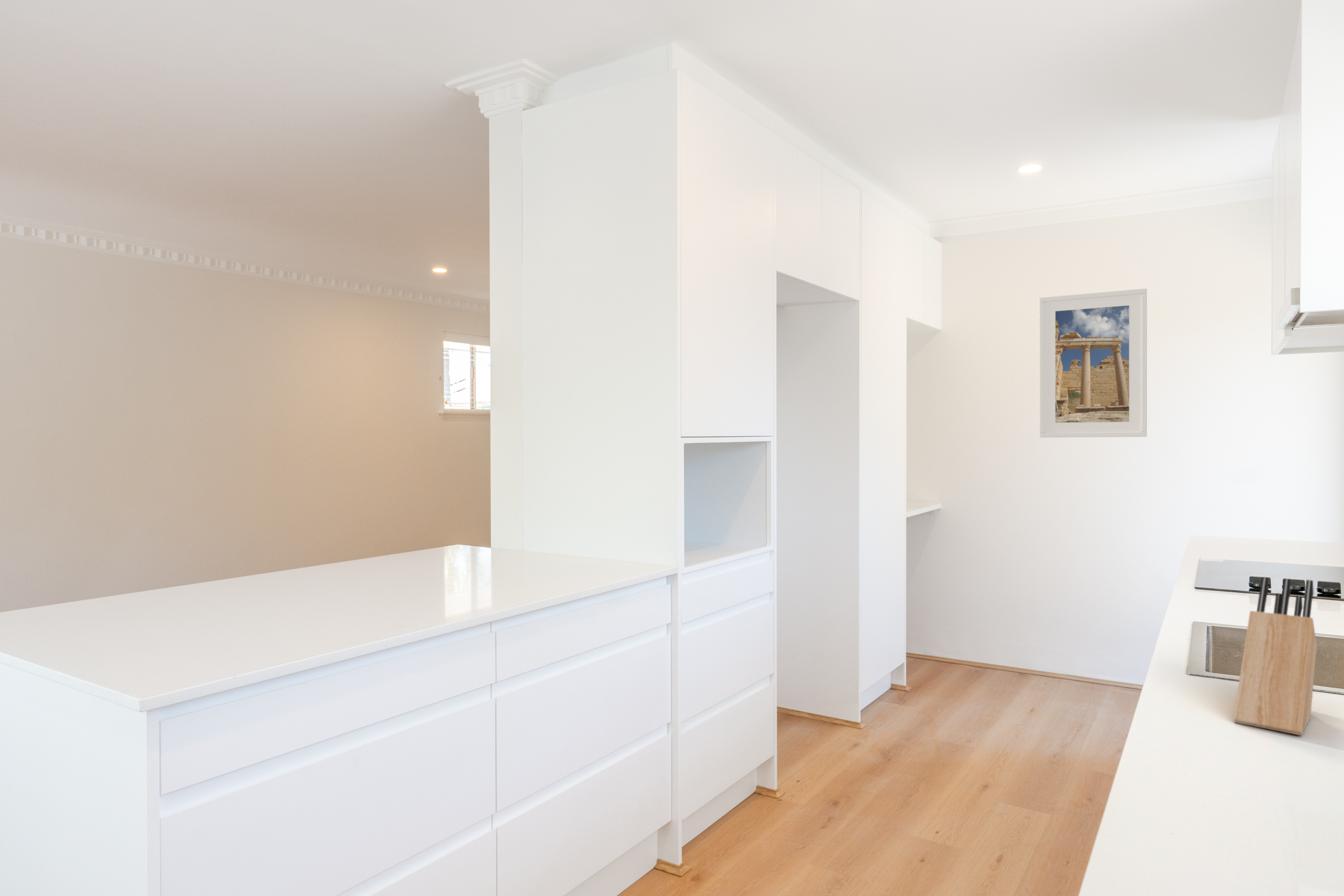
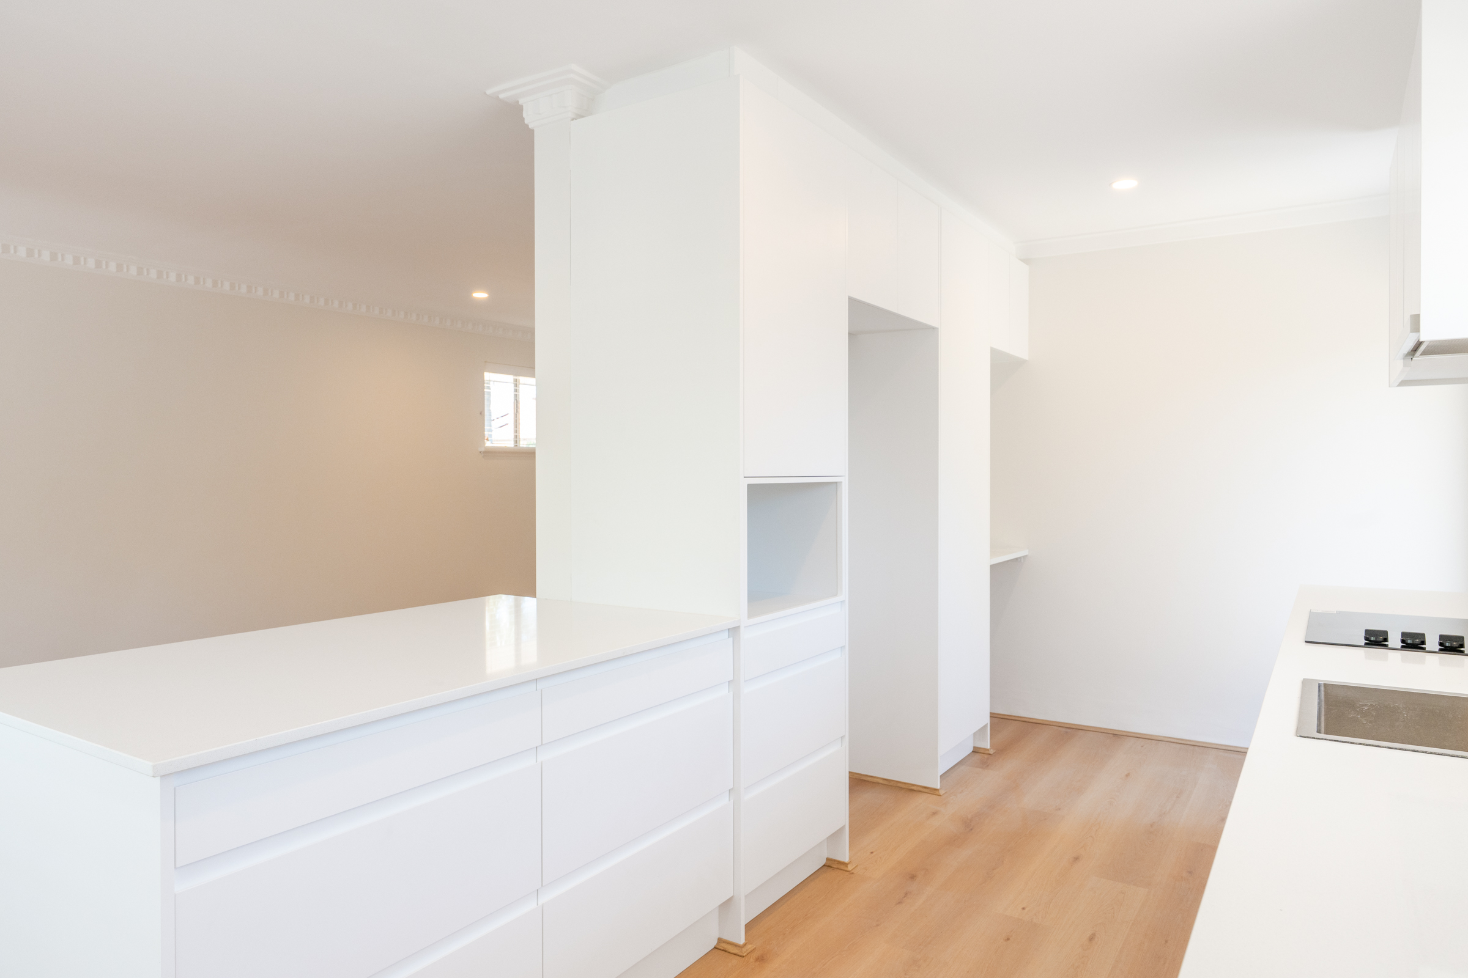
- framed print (1091, 365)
- knife block (1278, 648)
